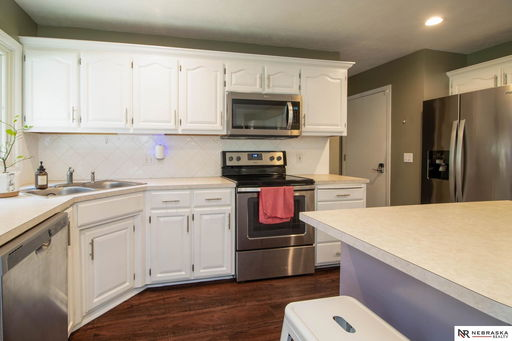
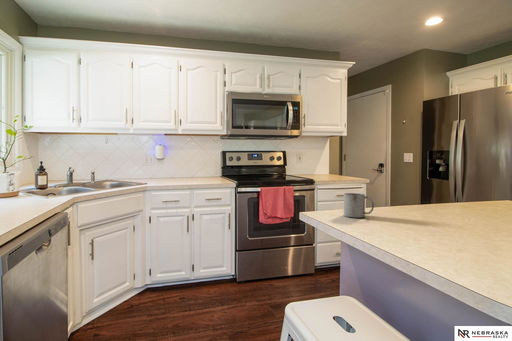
+ mug (358, 205)
